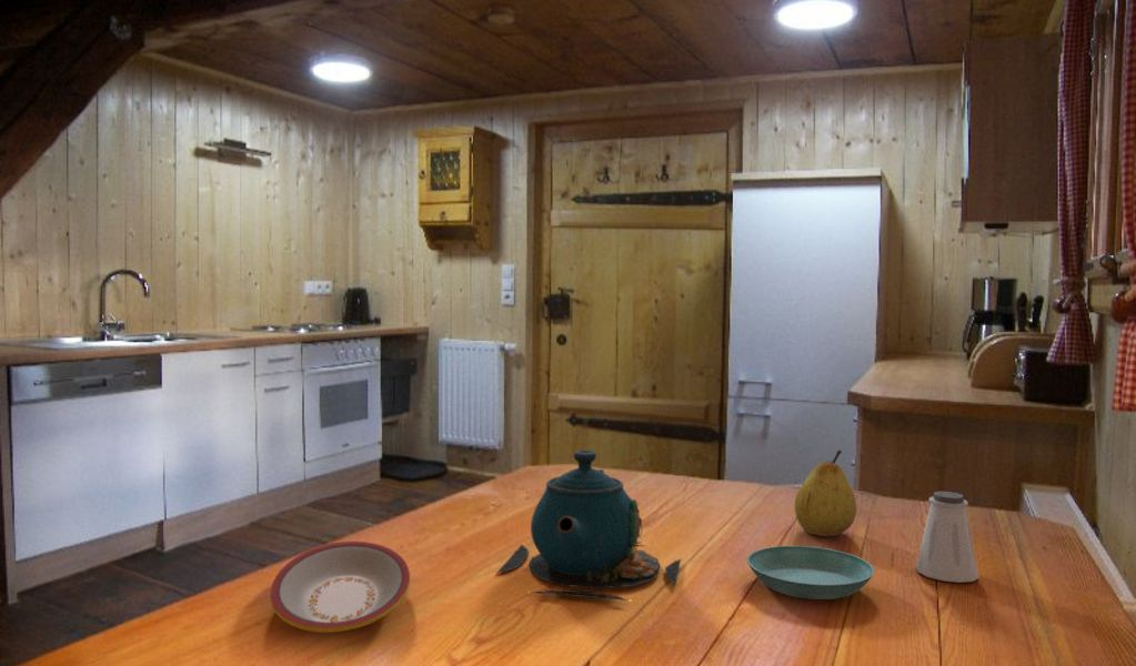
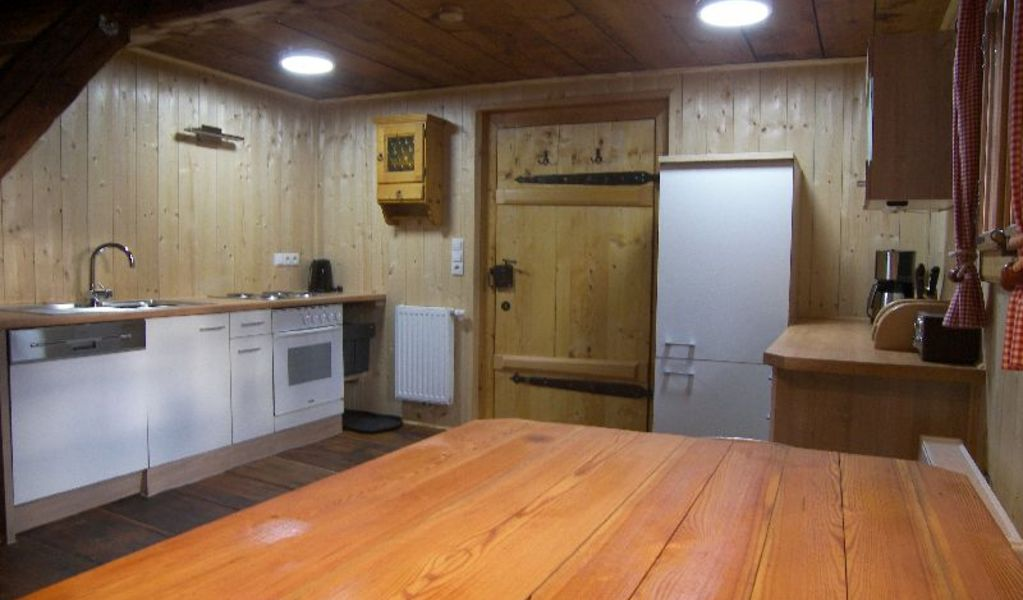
- fruit (825, 492)
- saltshaker (947, 533)
- plate (342, 588)
- teapot (592, 507)
- saucer (808, 573)
